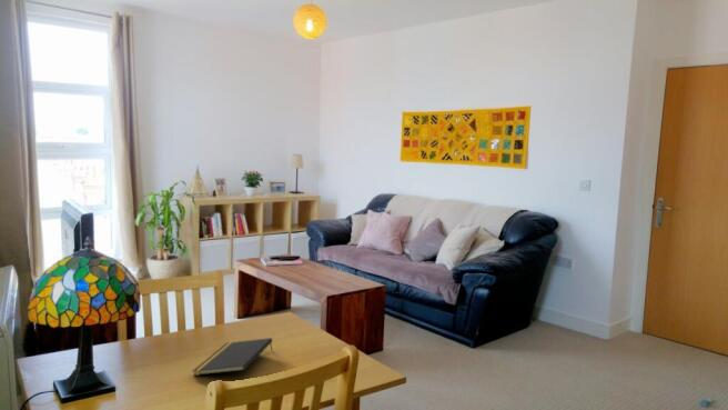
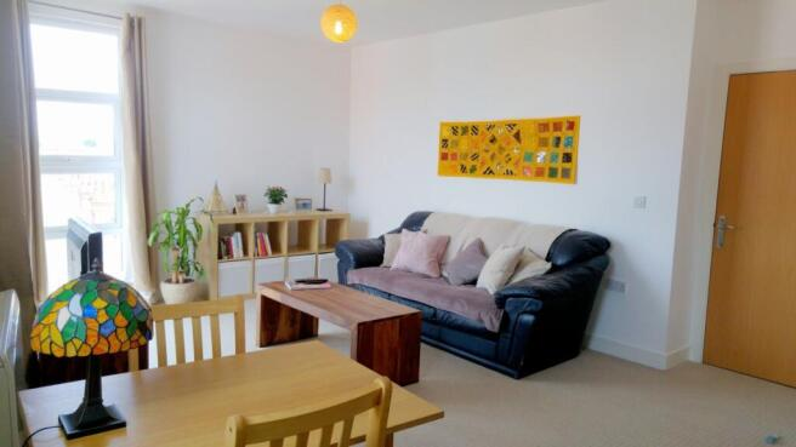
- notepad (234, 356)
